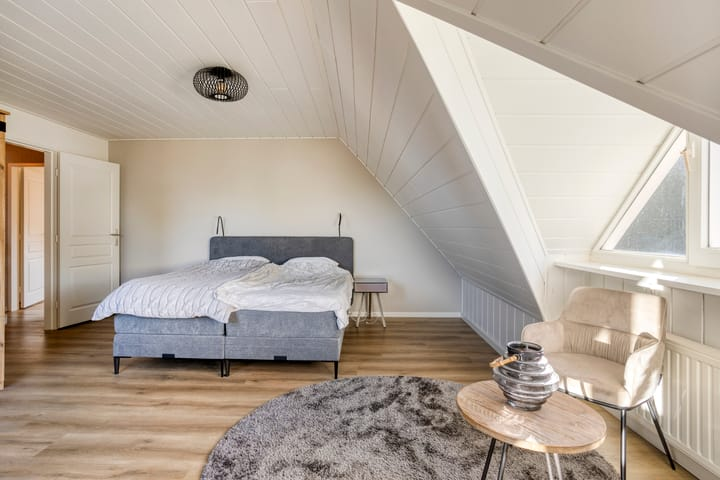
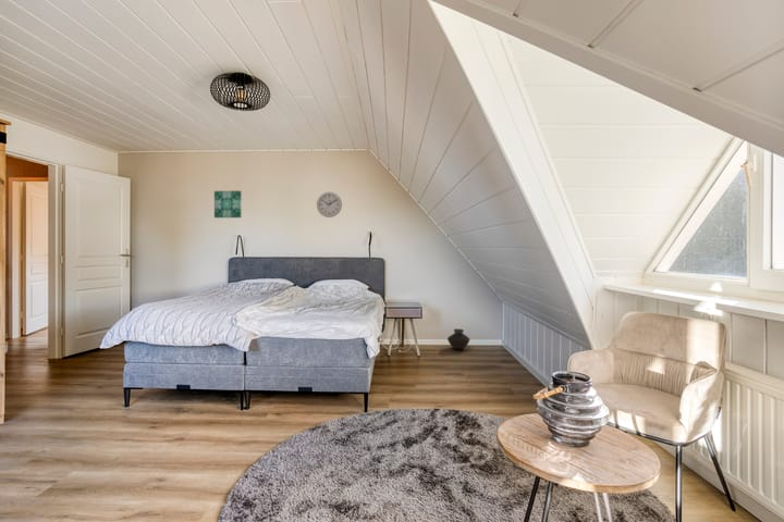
+ wall clock (329, 204)
+ wall art (228, 203)
+ vase (458, 338)
